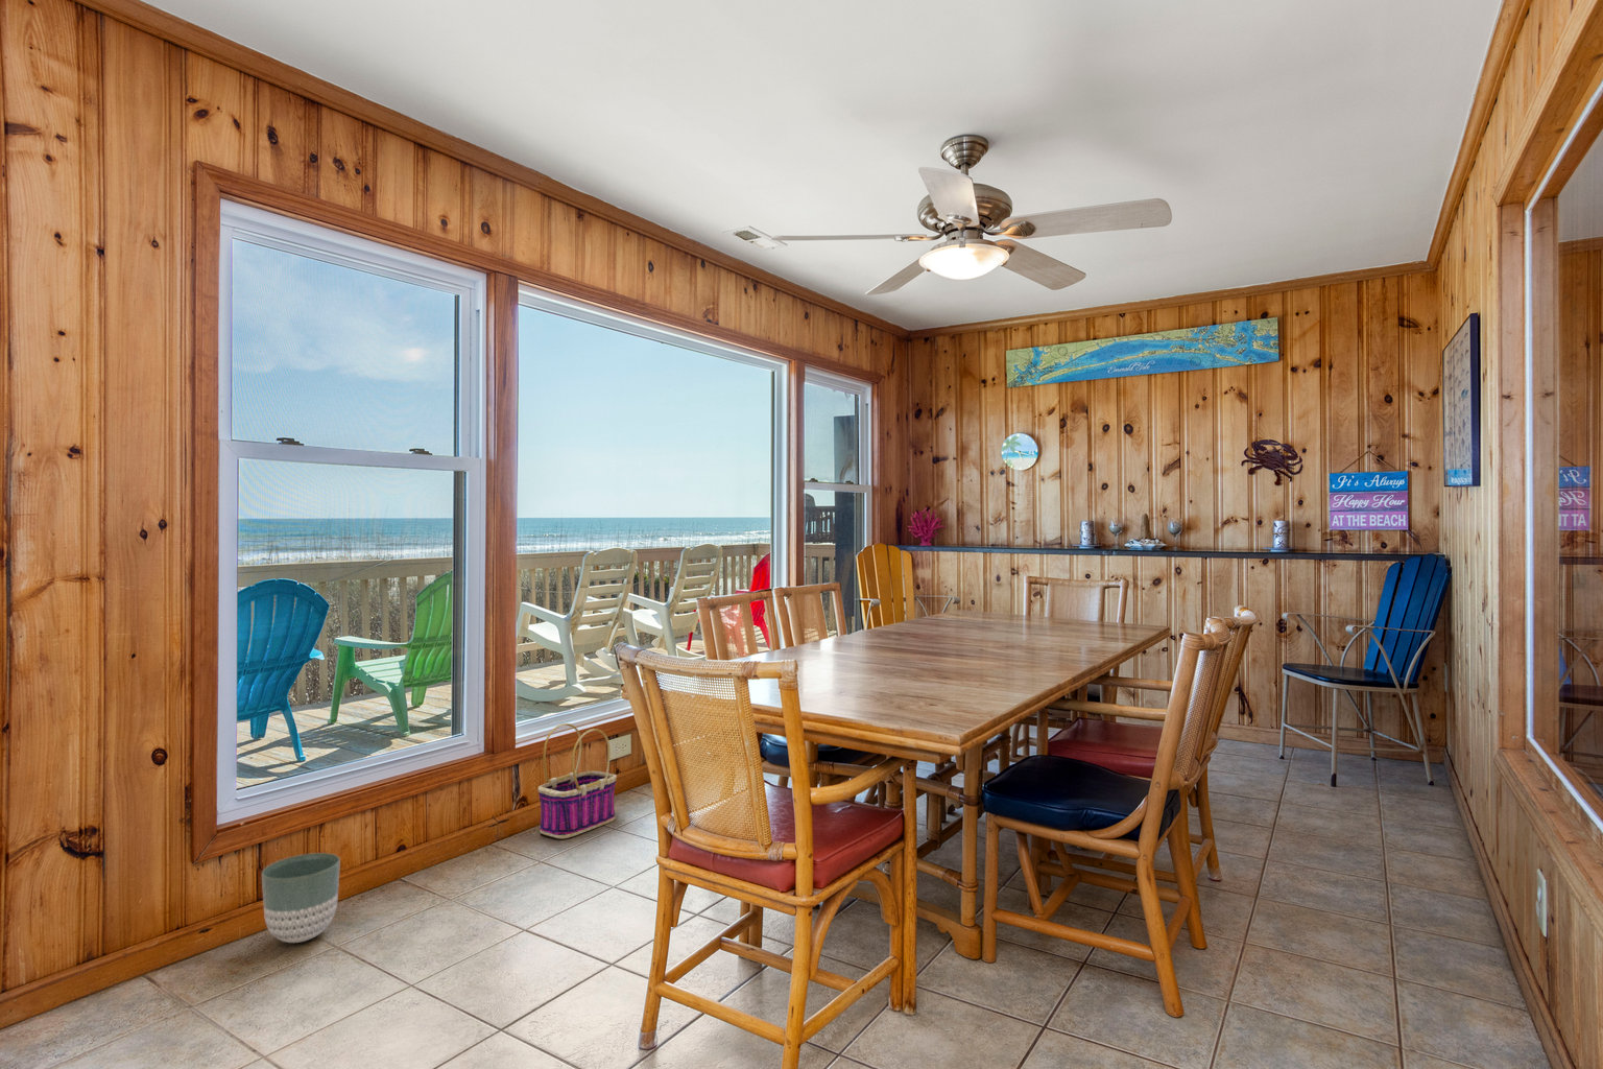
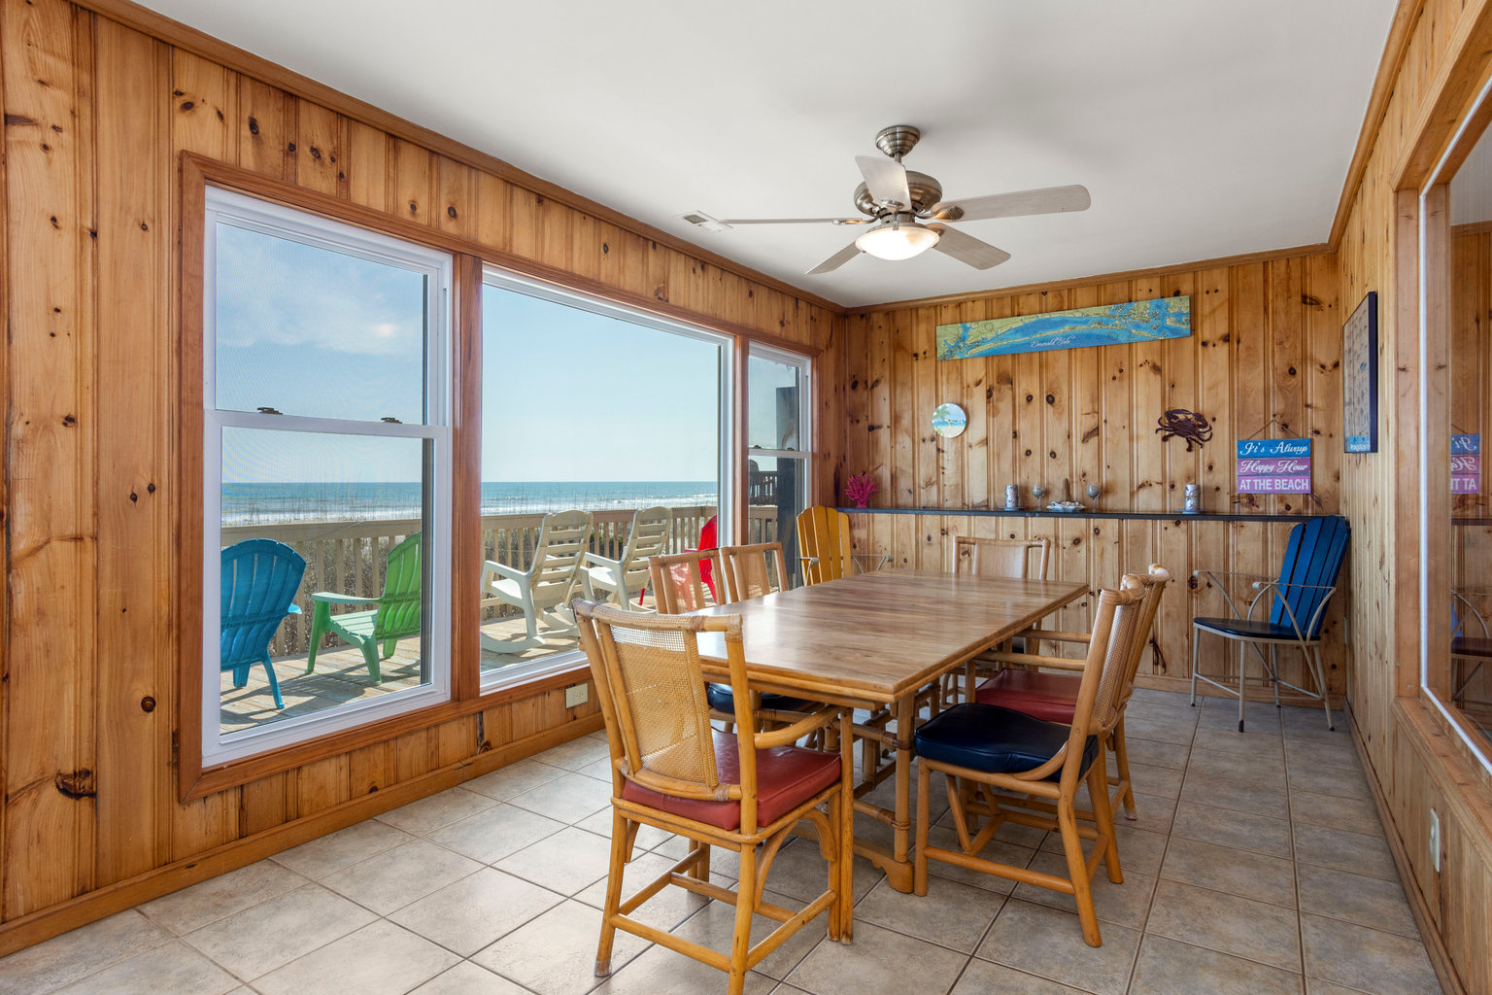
- basket (577, 776)
- planter (302, 901)
